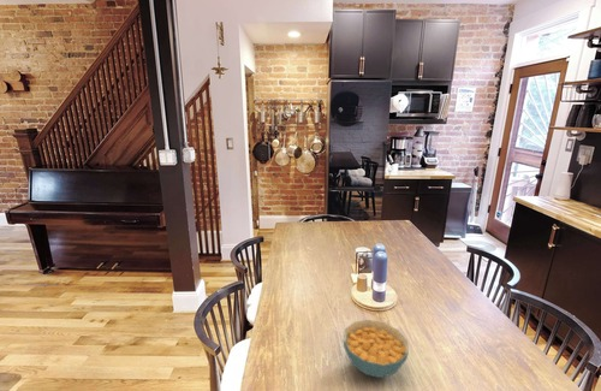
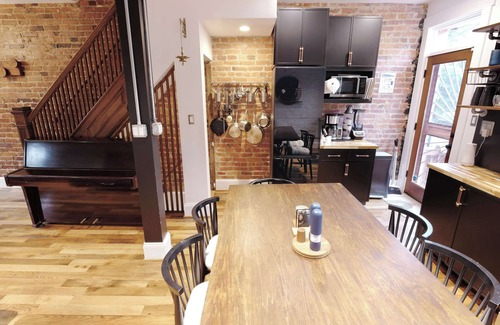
- cereal bowl (374, 353)
